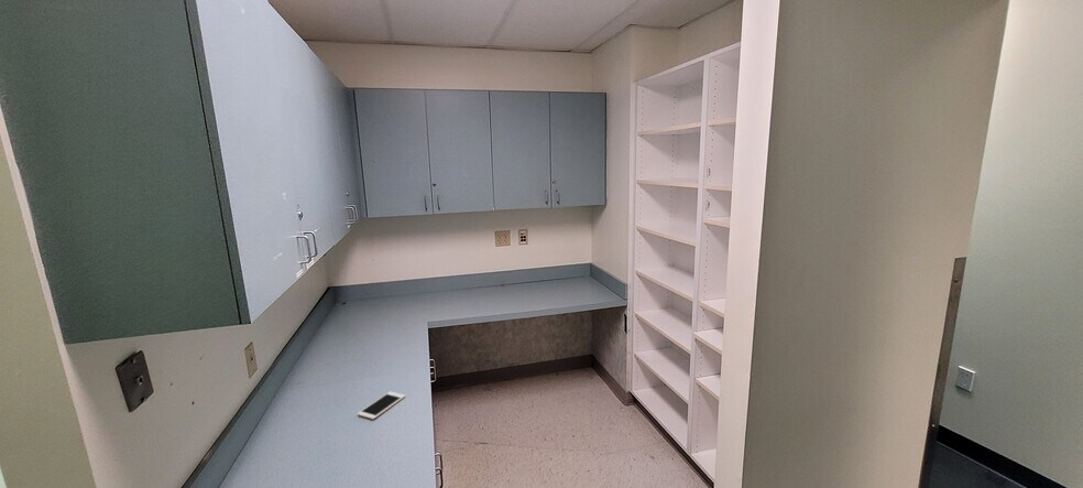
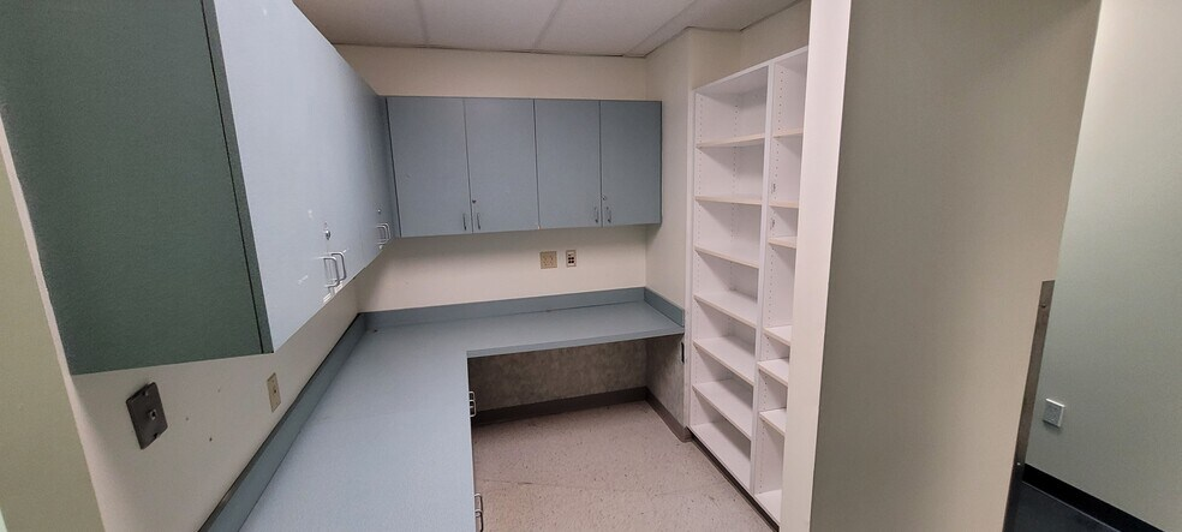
- cell phone (382, 404)
